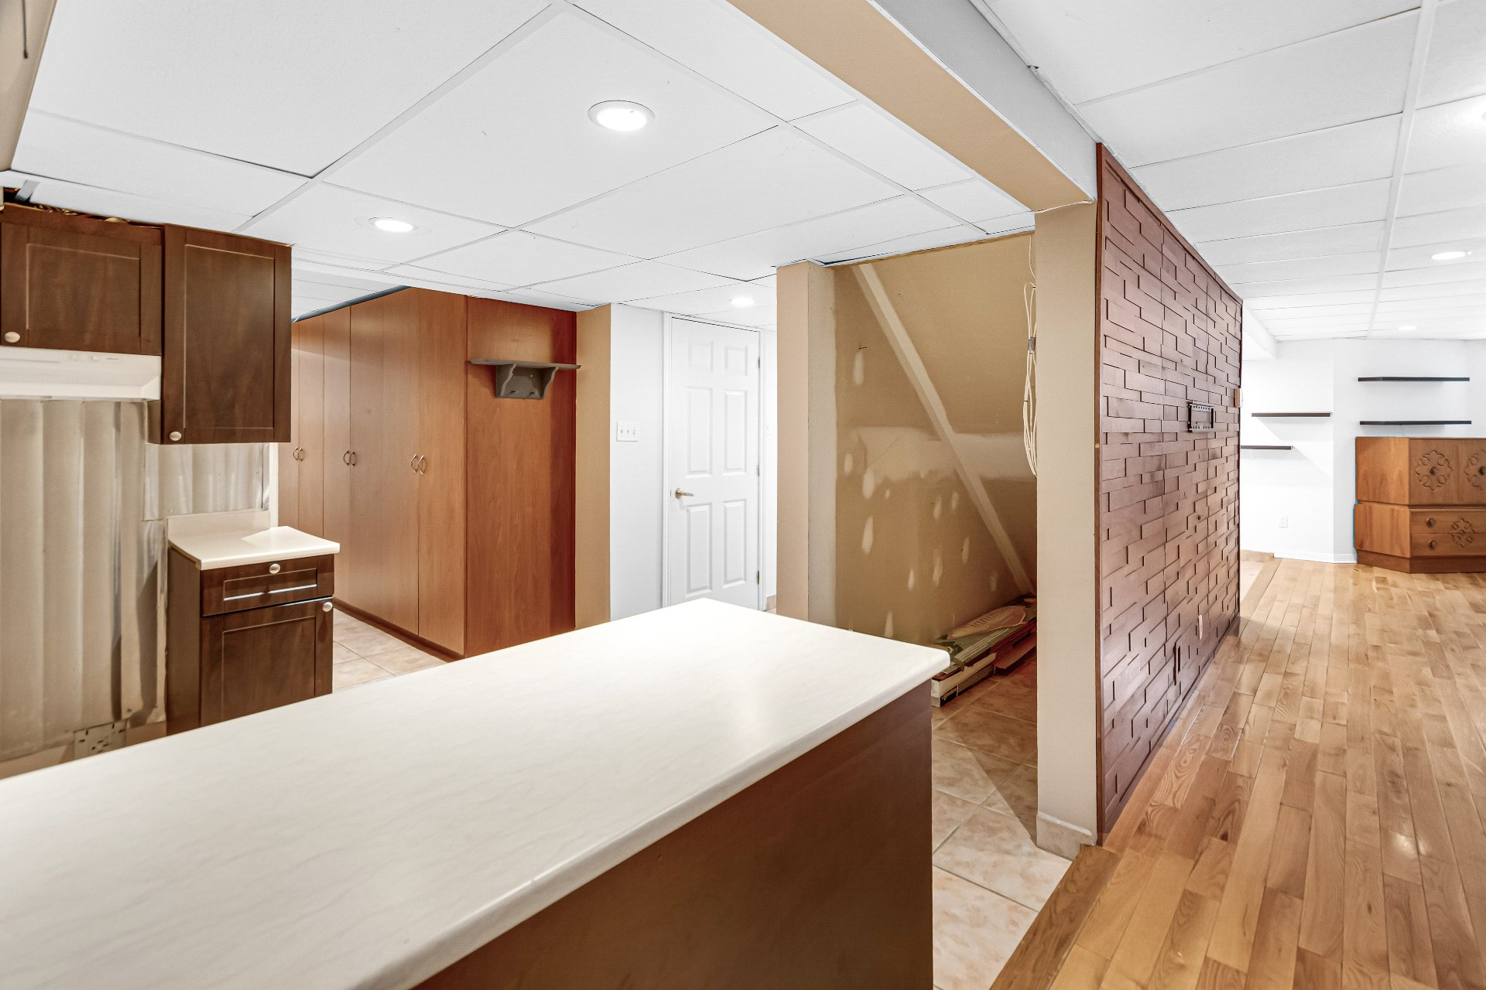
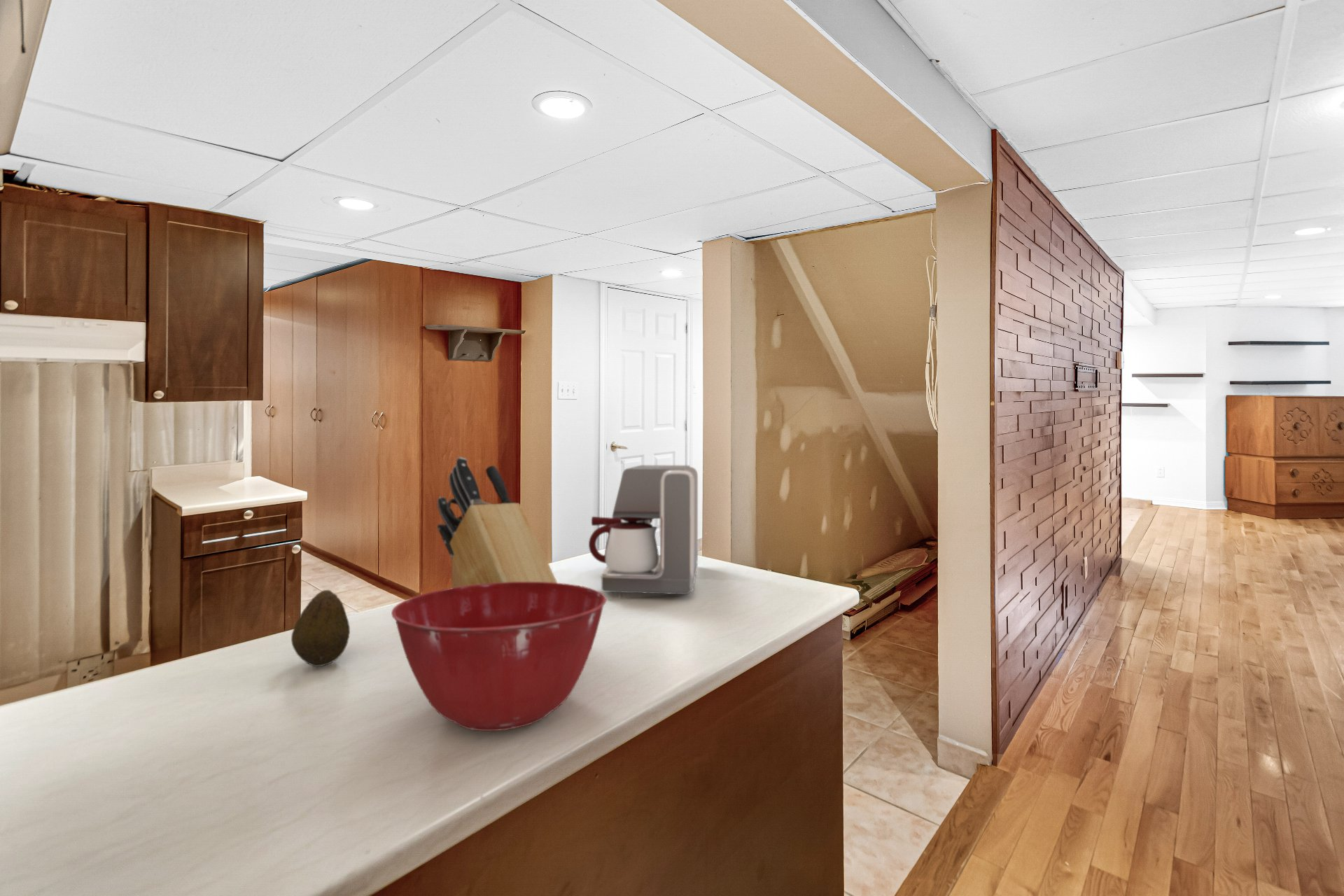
+ coffee maker (655, 526)
+ mixing bowl (503, 654)
+ knife block (497, 536)
+ fruit (321, 627)
